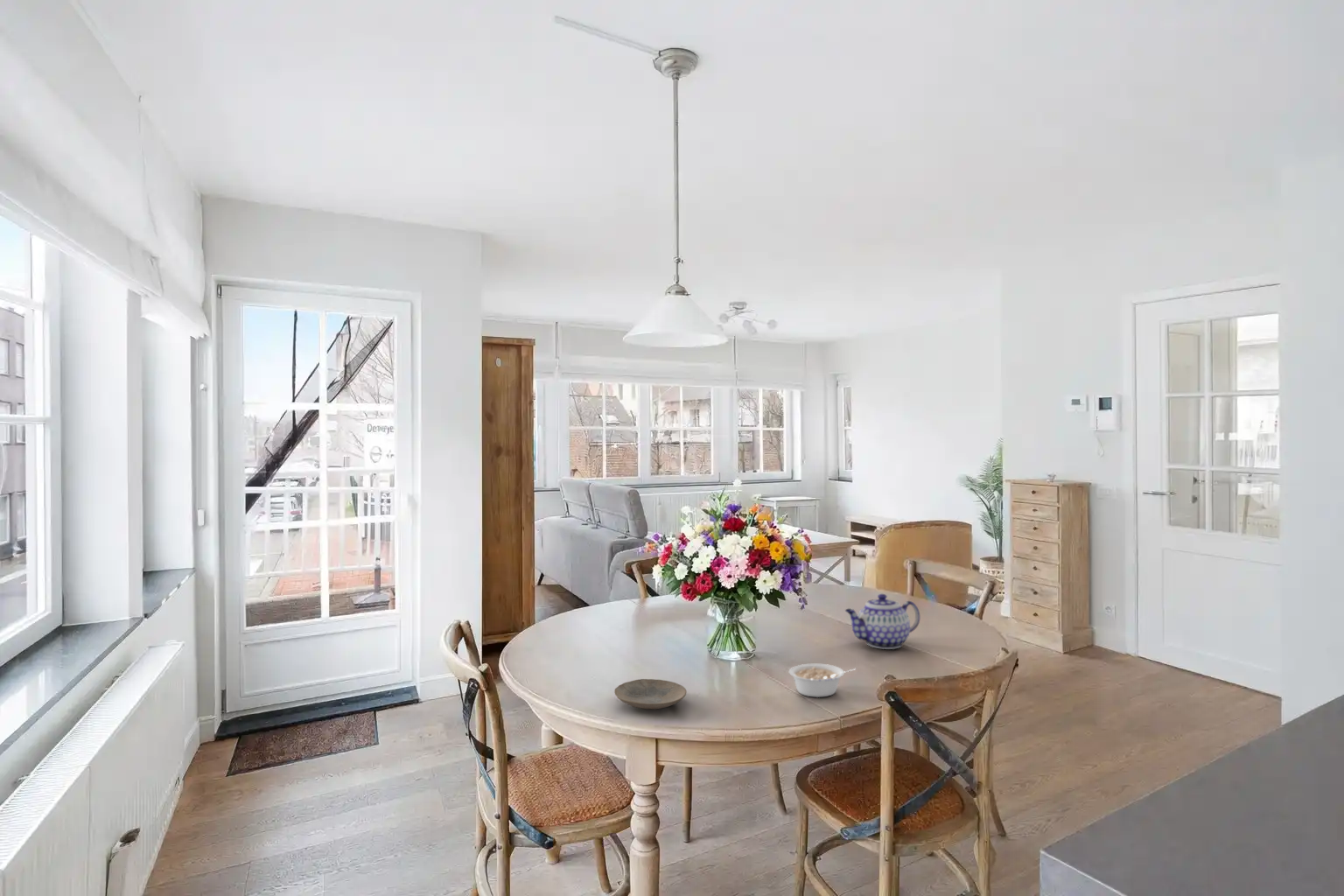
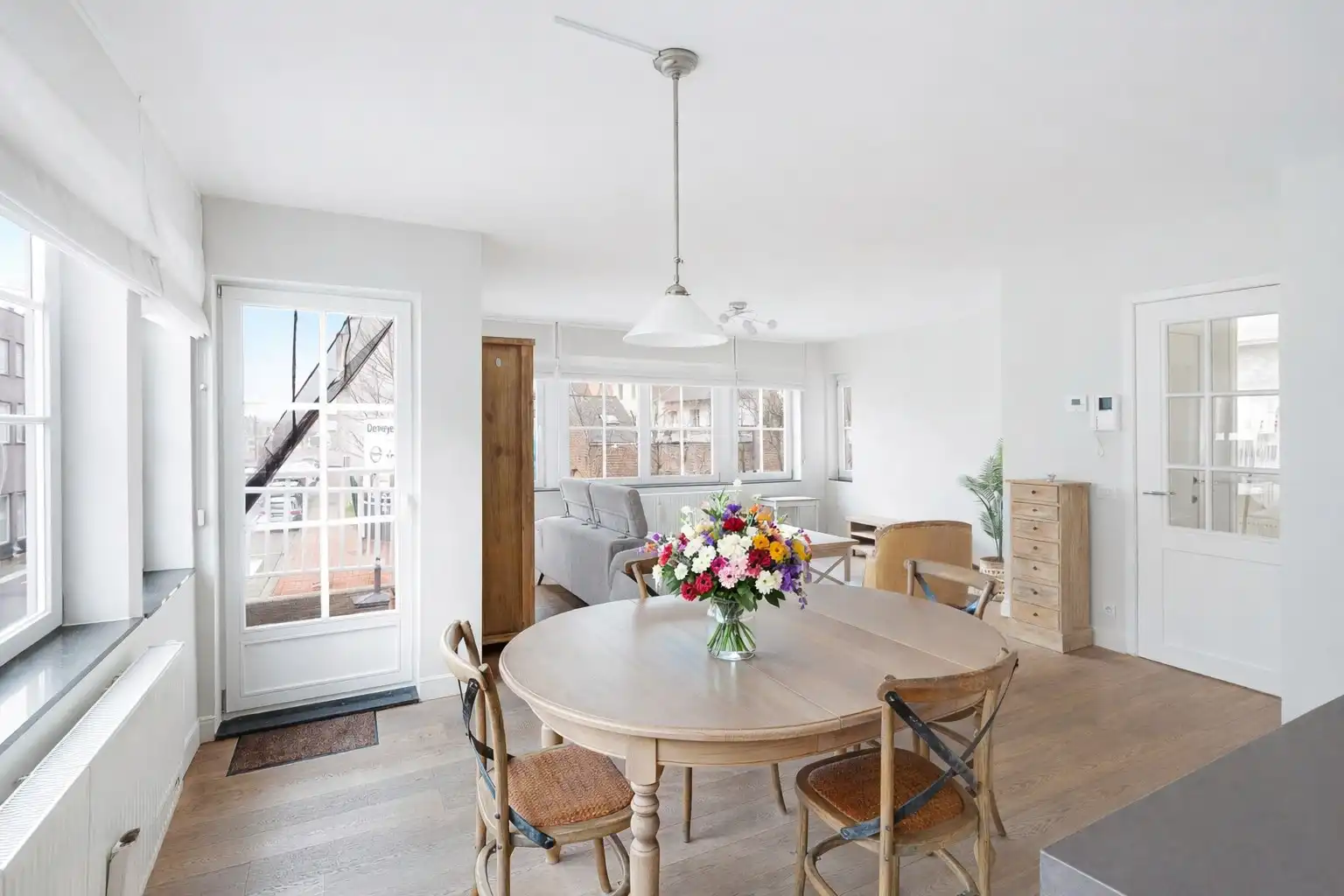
- legume (818, 678)
- teapot (883, 619)
- plate (650, 696)
